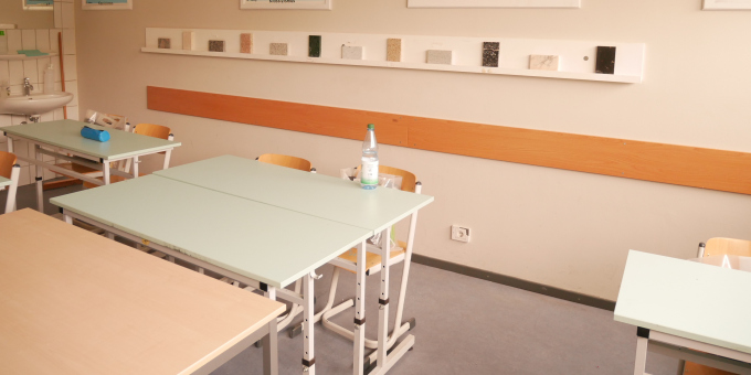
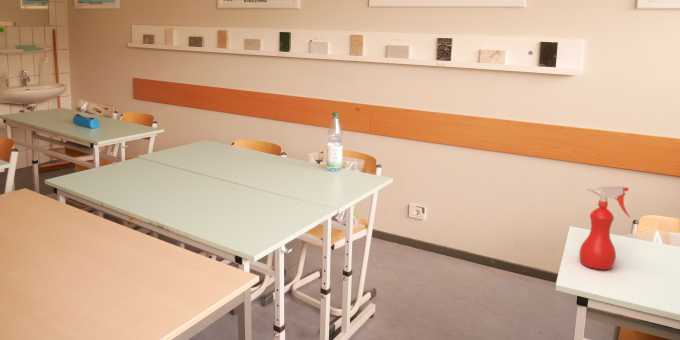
+ spray bottle (605, 226)
